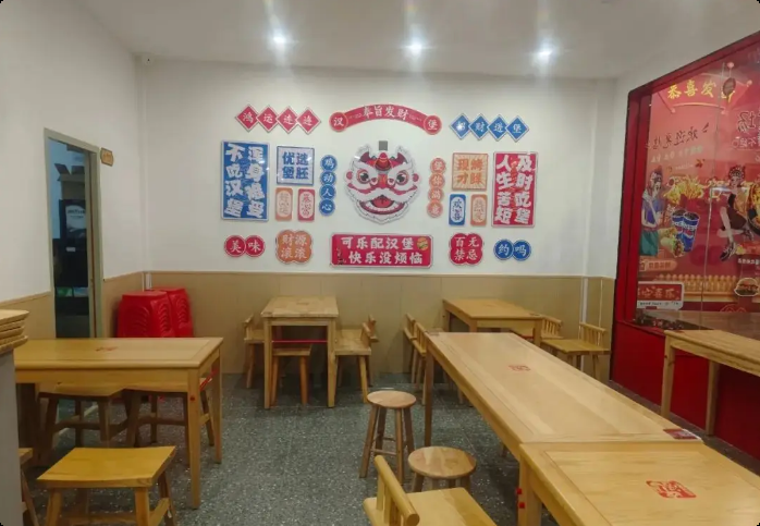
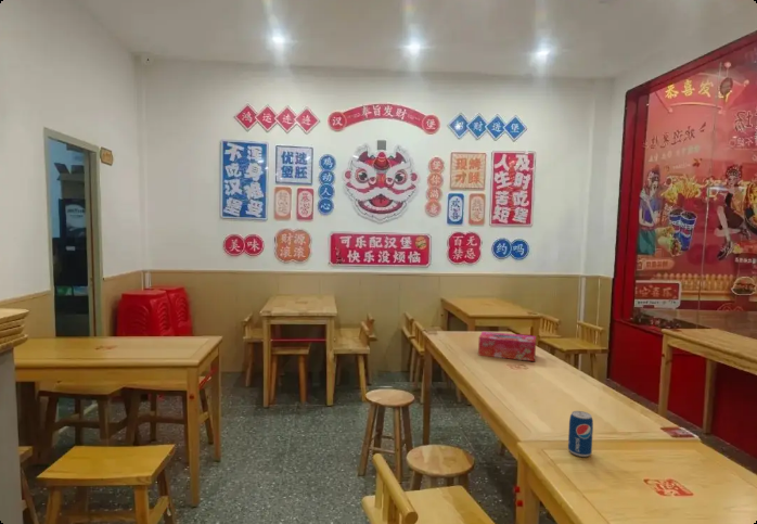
+ beverage can (580, 433)
+ tissue box (506, 345)
